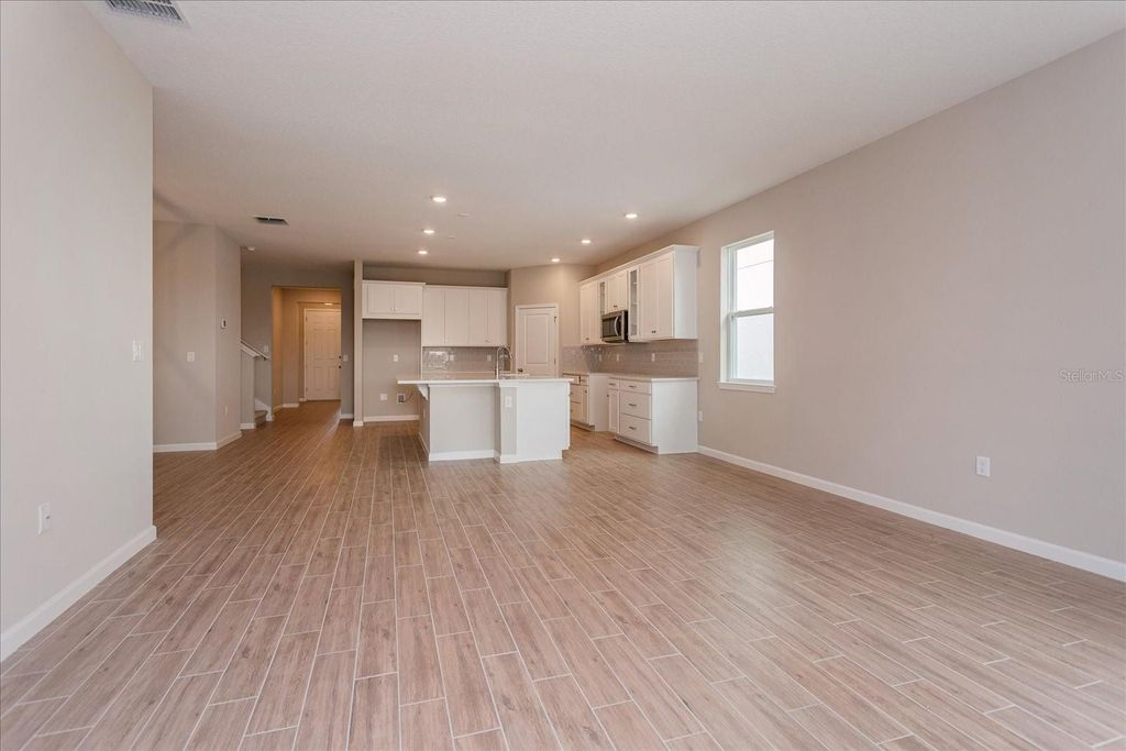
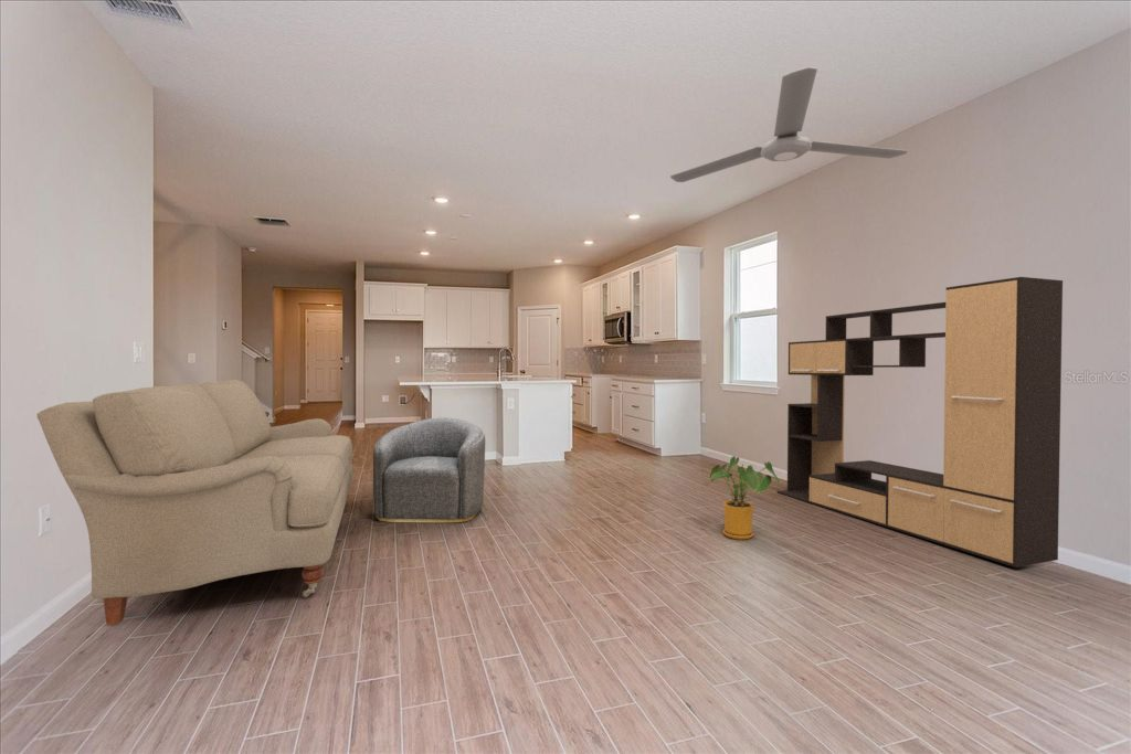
+ ceiling fan (781, 124)
+ sofa (250, 464)
+ media console (873, 374)
+ armchair (433, 465)
+ house plant (741, 496)
